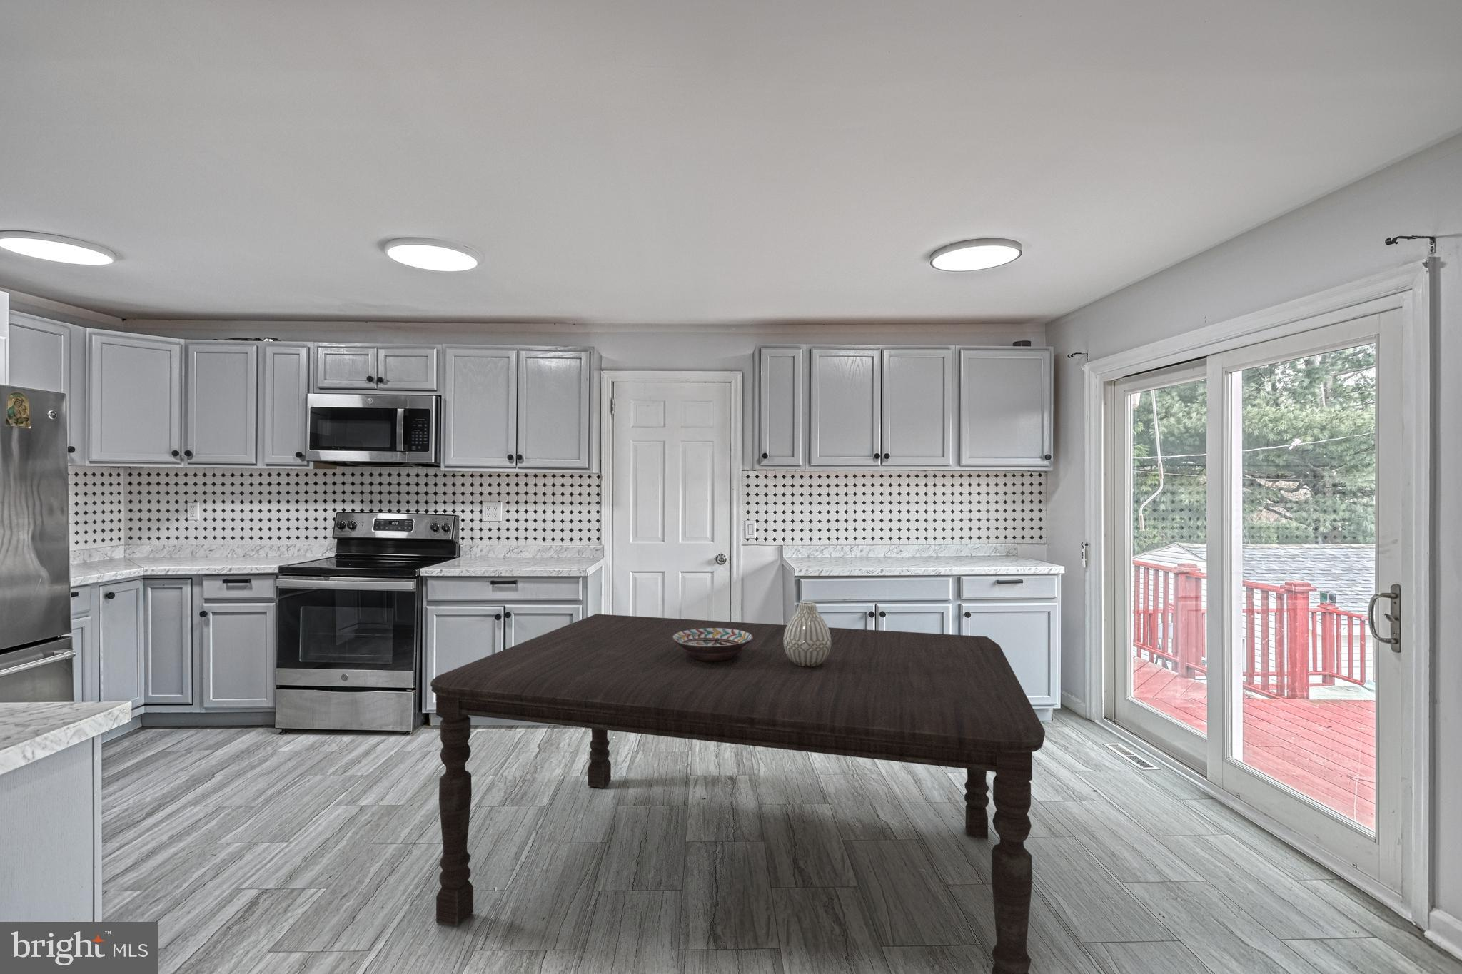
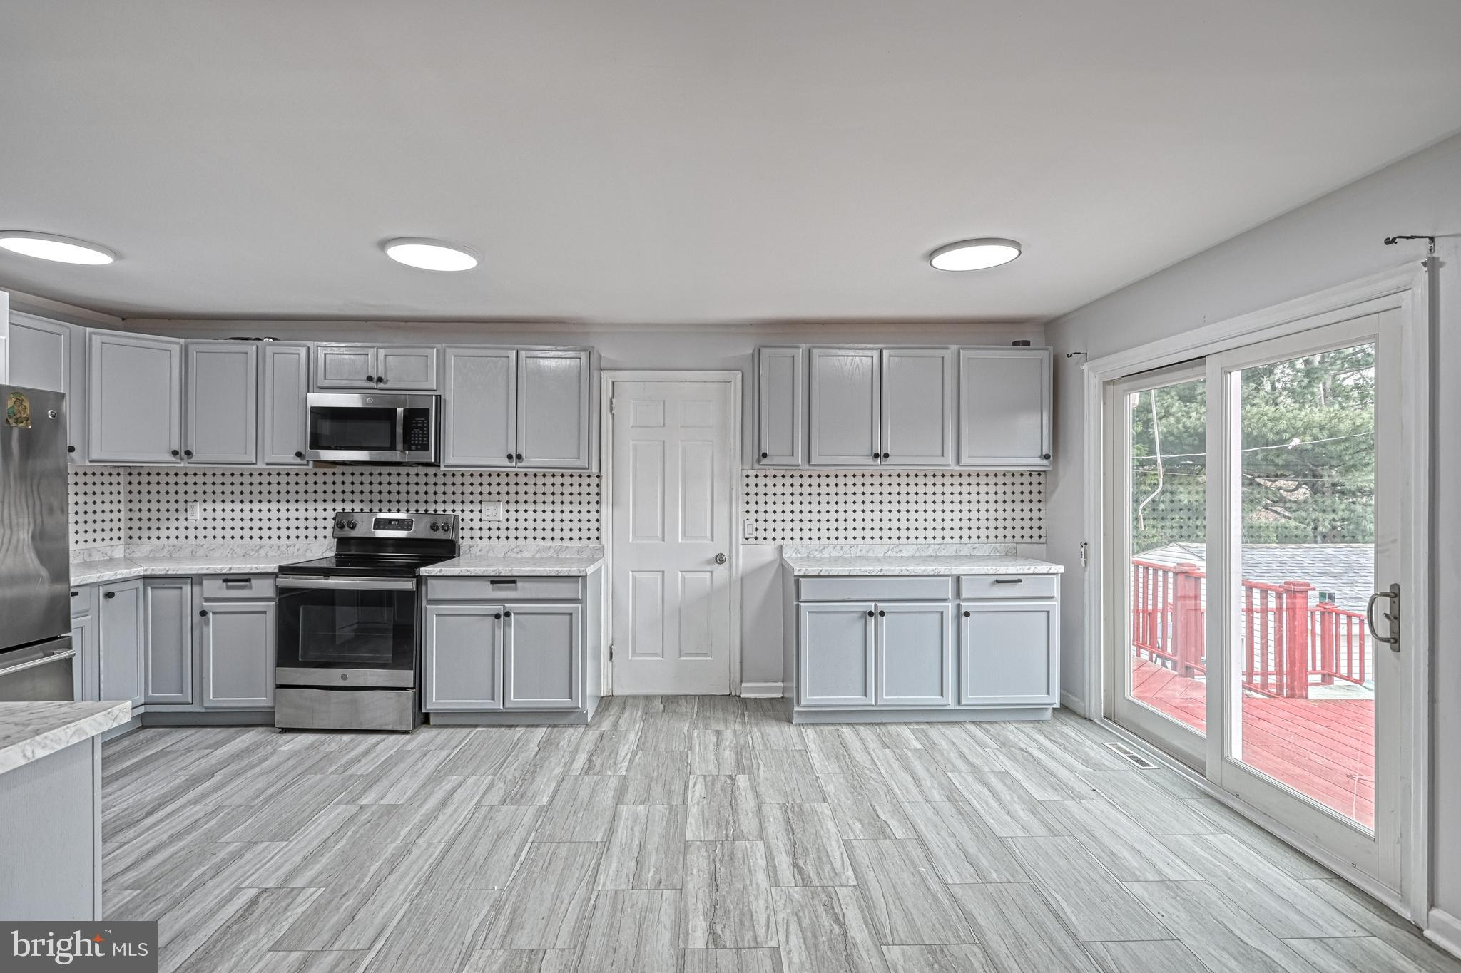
- vase (807, 633)
- dining table (748, 745)
- decorative bowl (712, 646)
